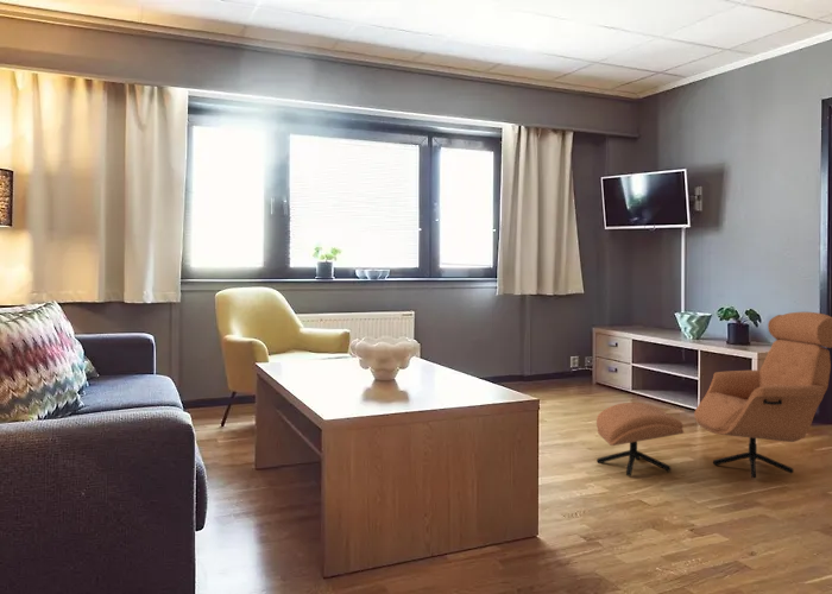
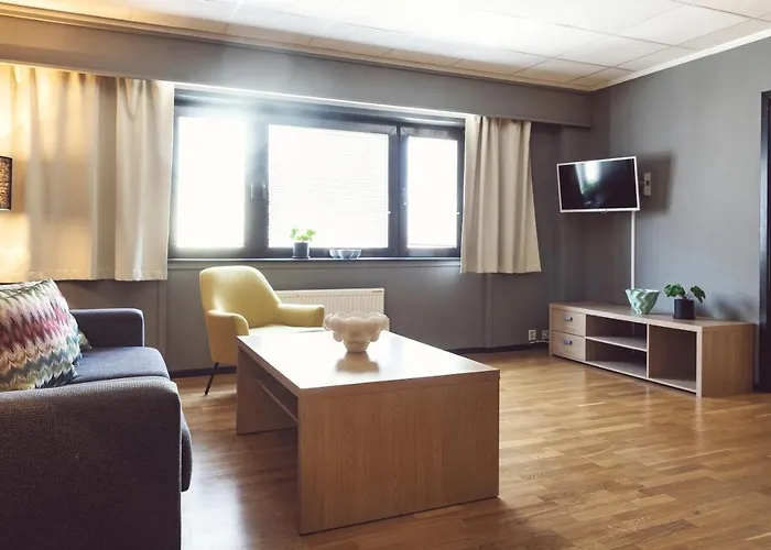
- lounge chair (707, 391)
